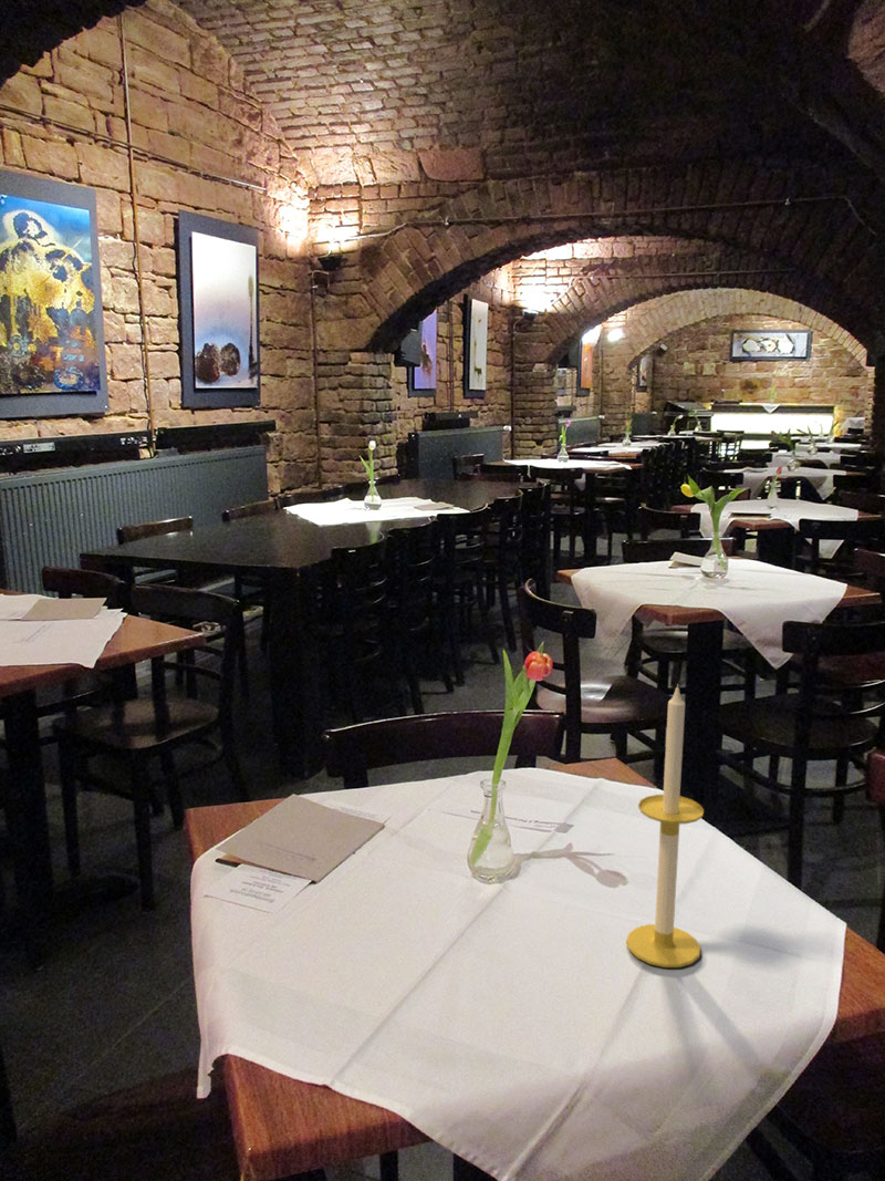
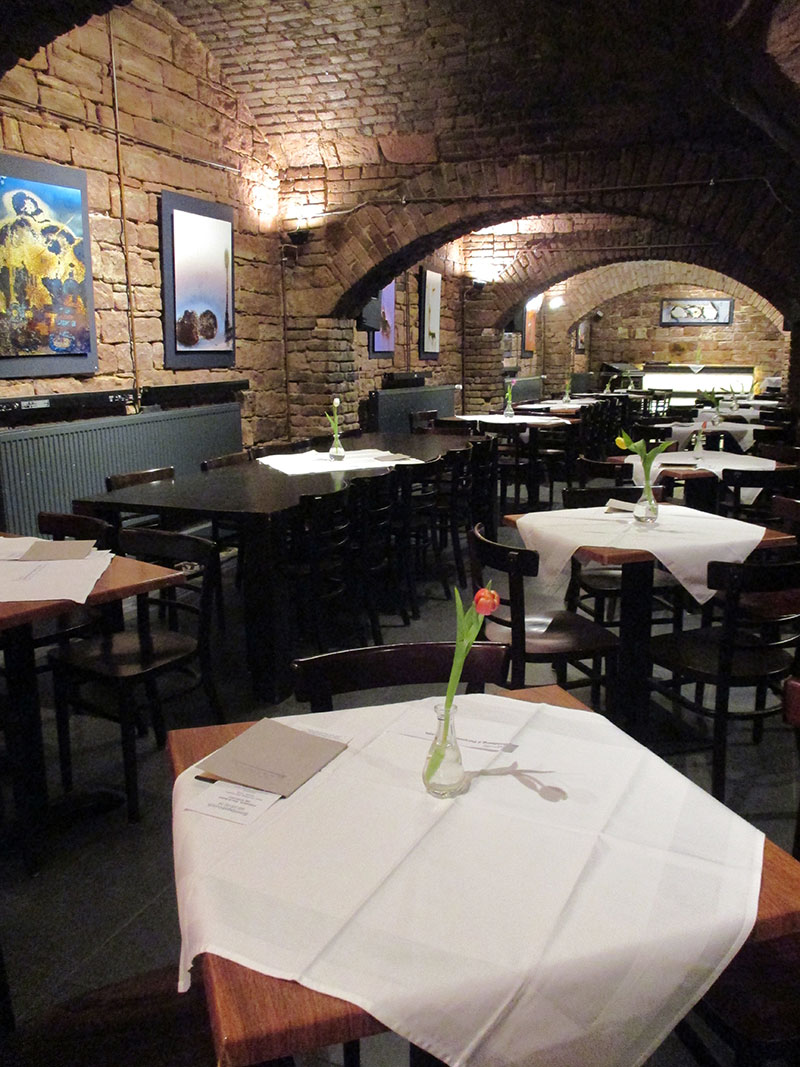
- candle (669, 818)
